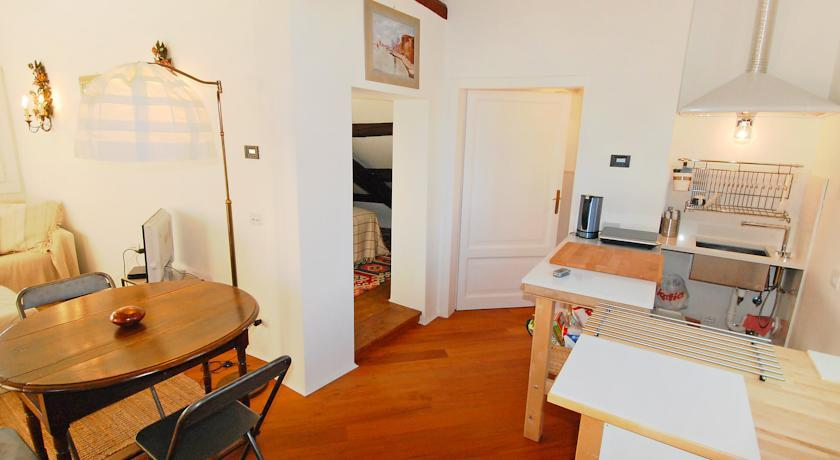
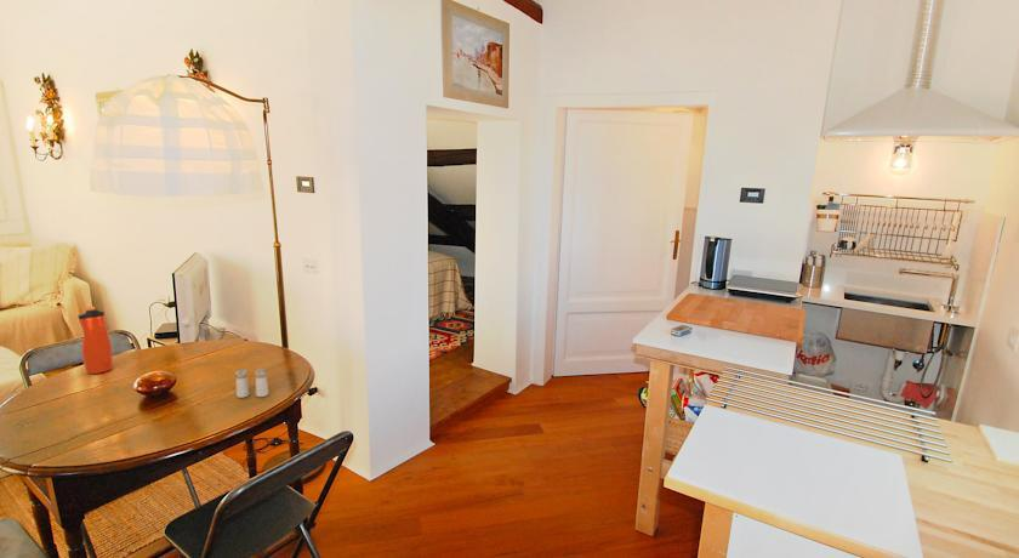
+ salt and pepper shaker (247, 383)
+ water bottle (95, 338)
